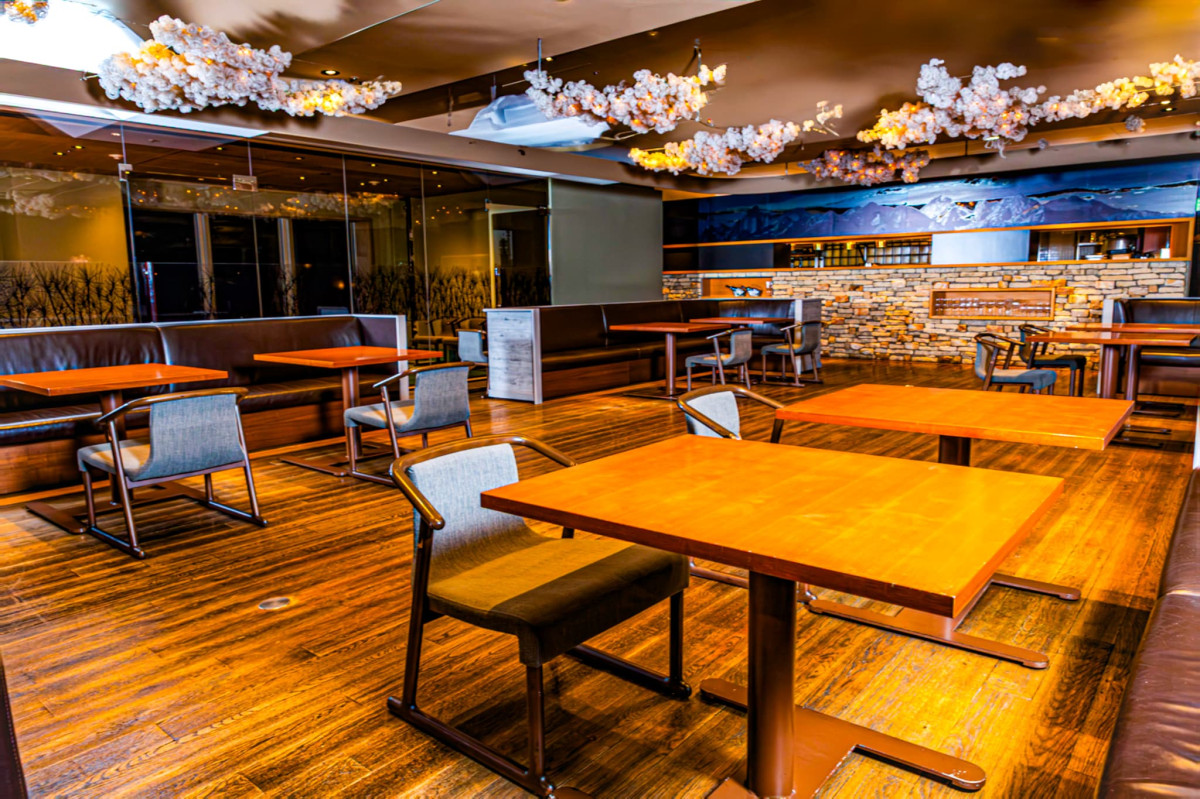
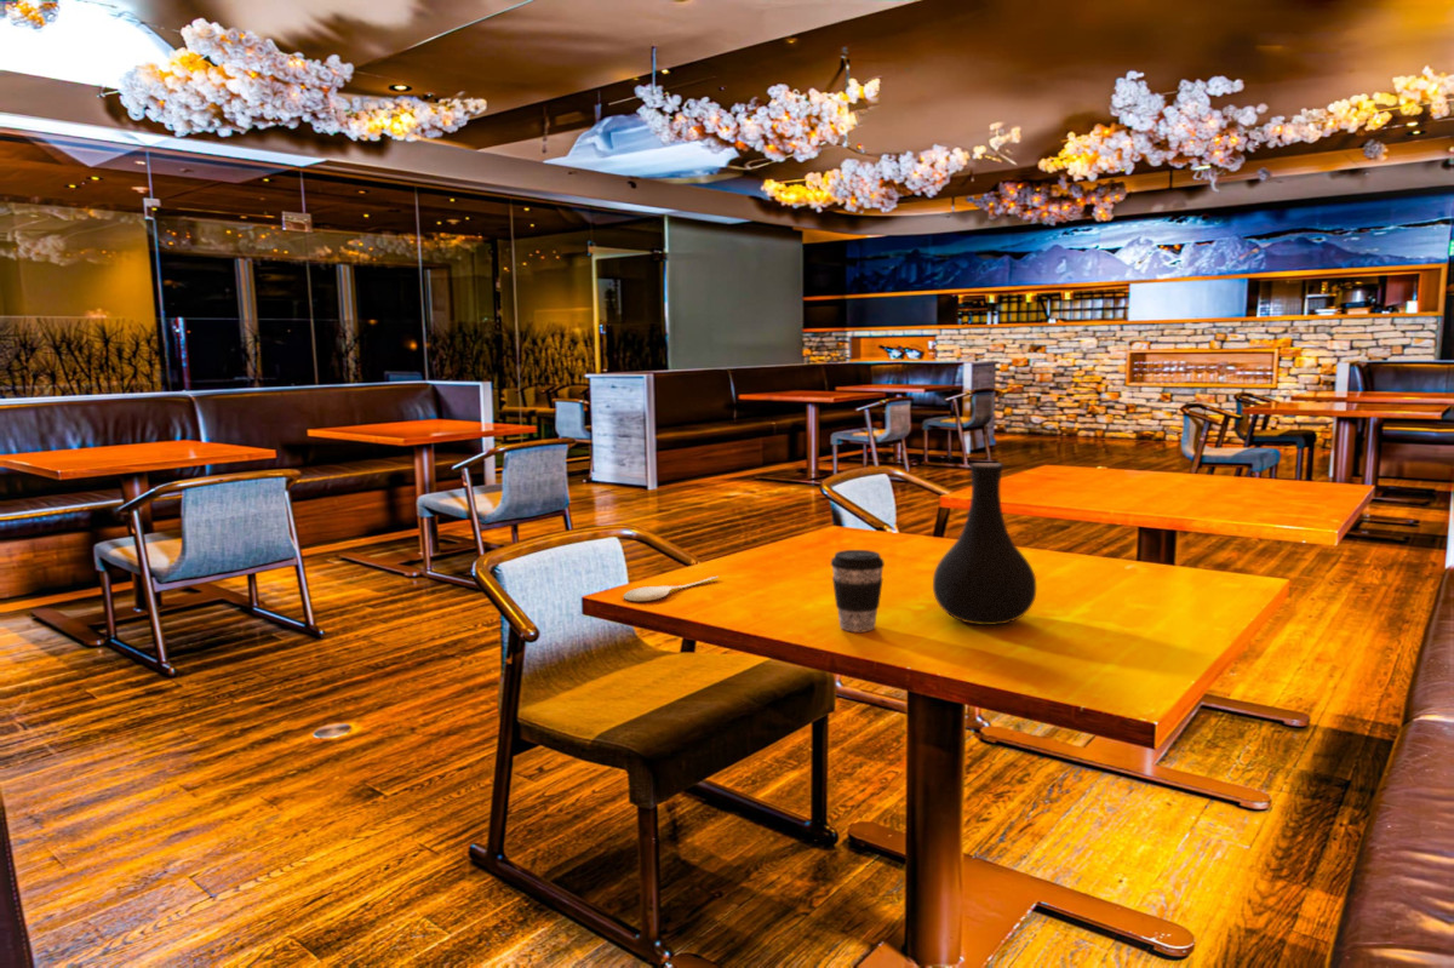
+ coffee cup (857, 590)
+ spoon (674, 586)
+ vase (984, 542)
